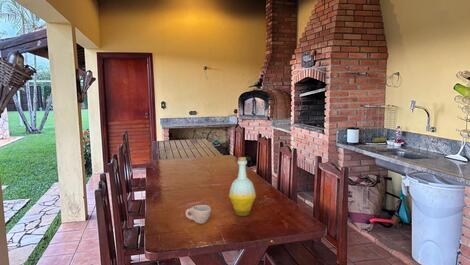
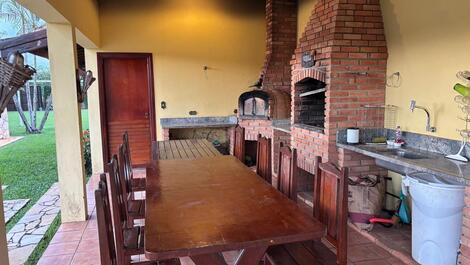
- cup (198, 215)
- bottle (242, 185)
